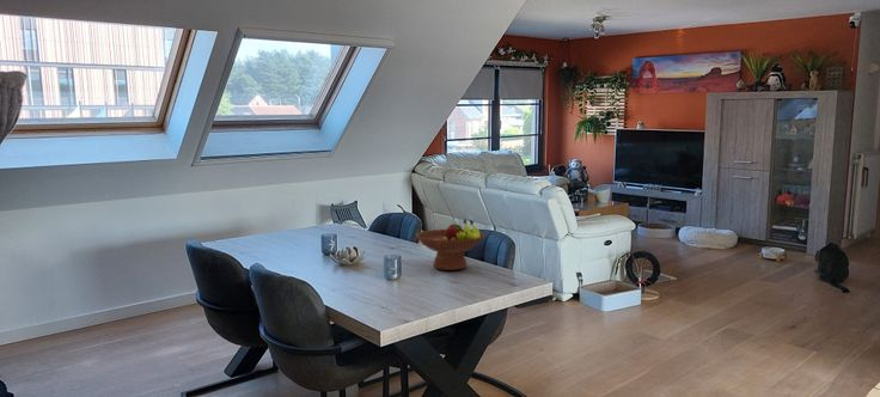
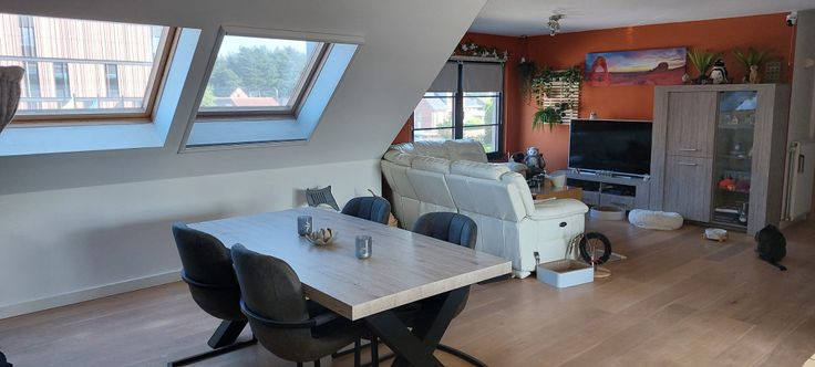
- fruit bowl (450, 244)
